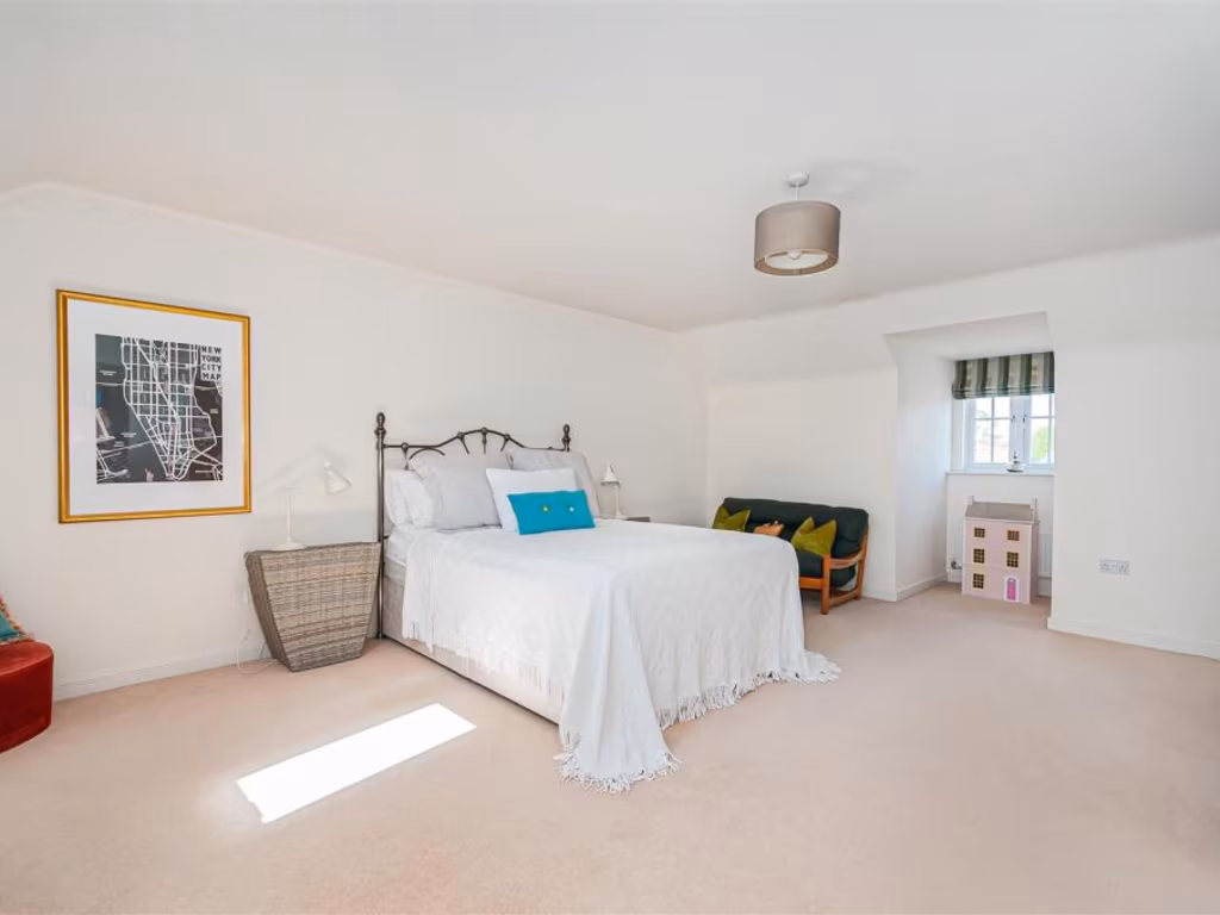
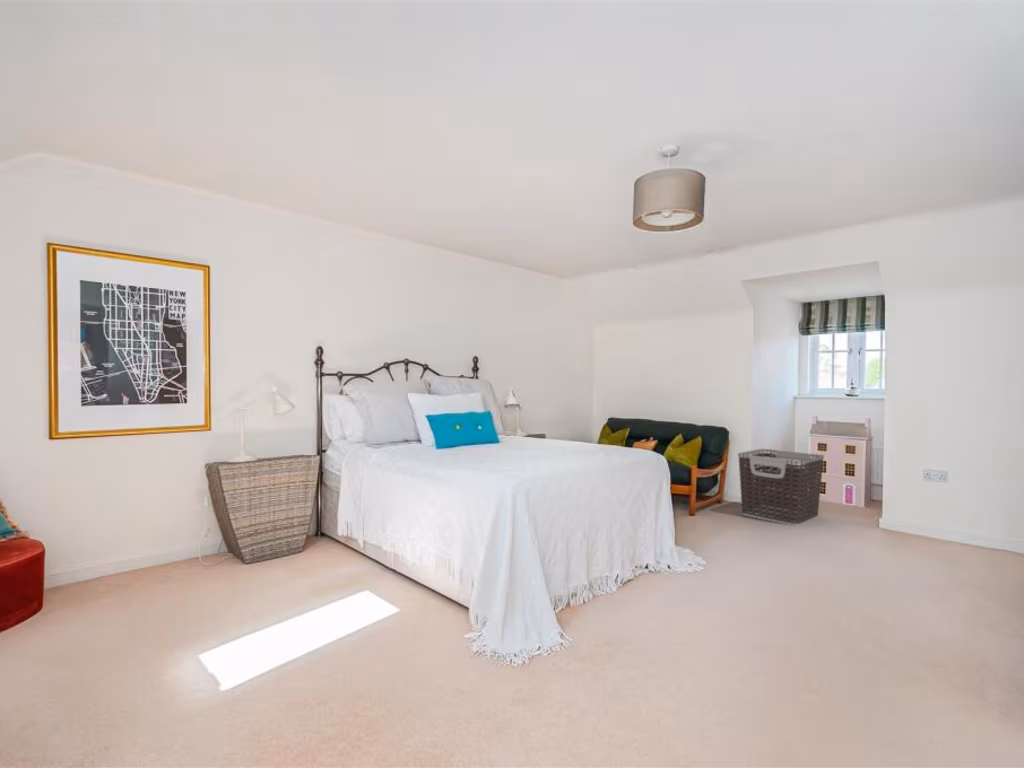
+ clothes hamper (780, 485)
